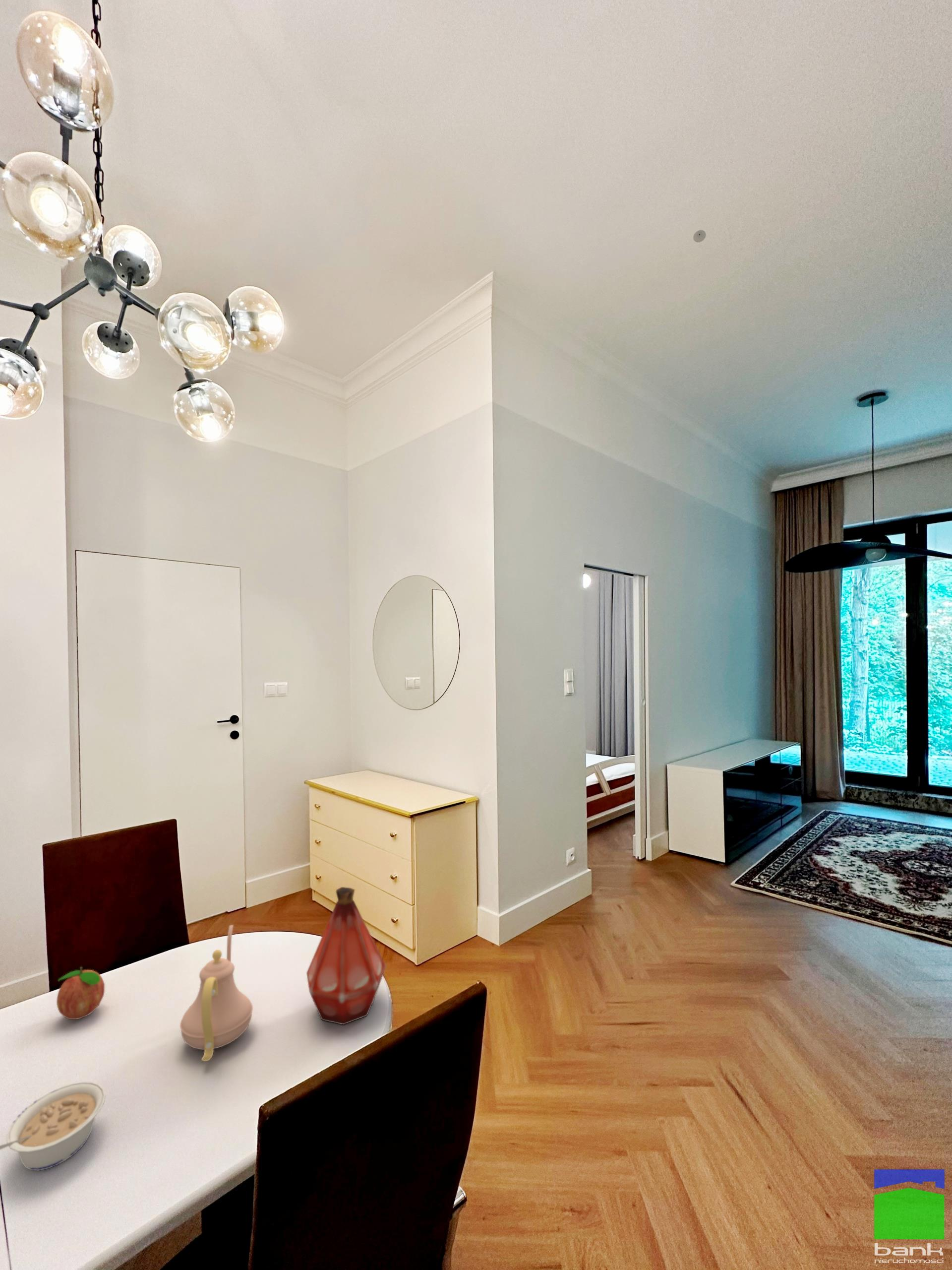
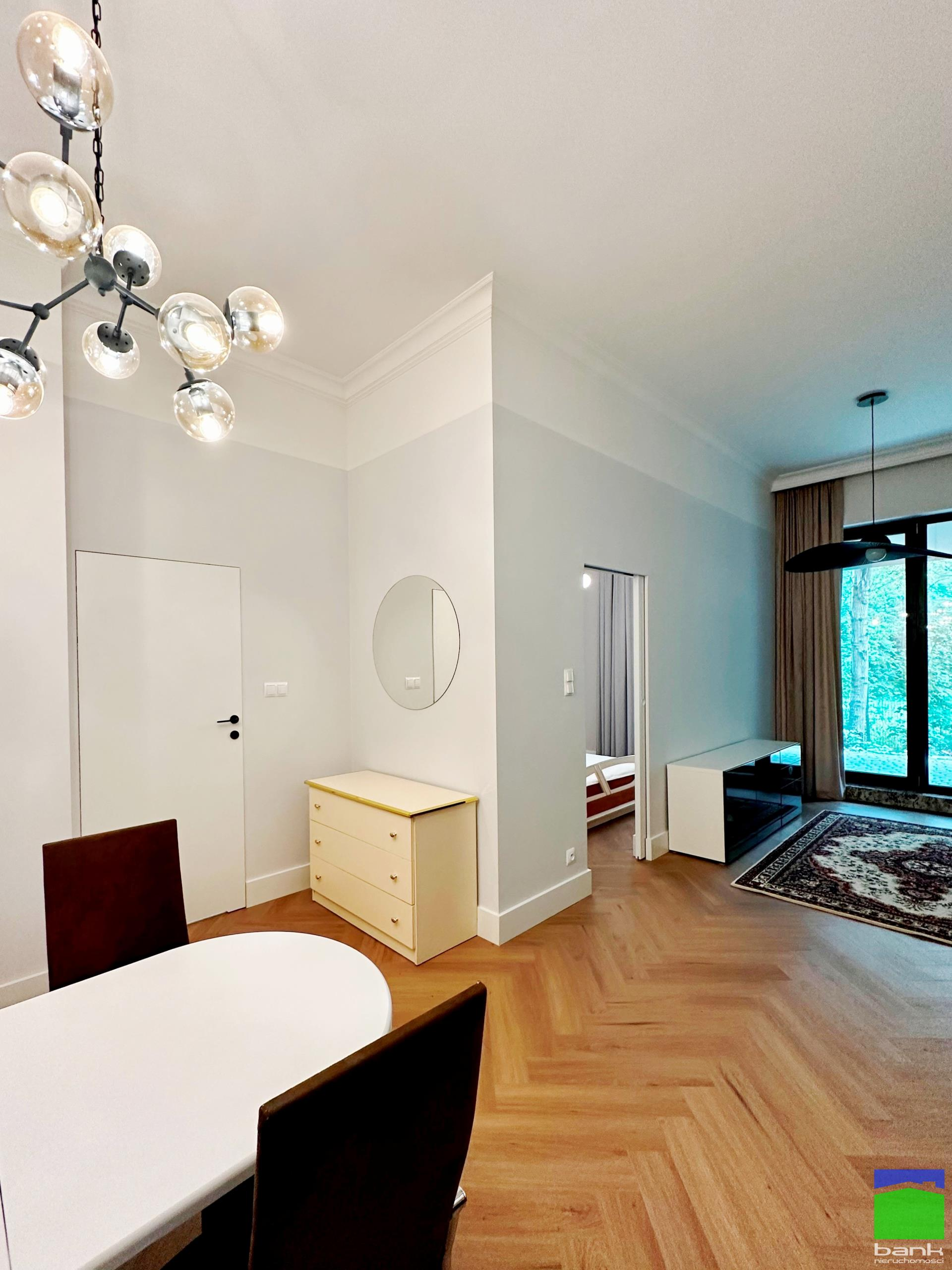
- smoke detector (699, 237)
- bottle (344, 949)
- teapot (220, 985)
- legume (56, 1129)
- fruit (81, 991)
